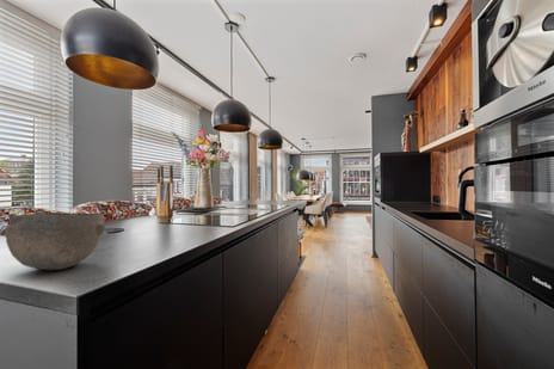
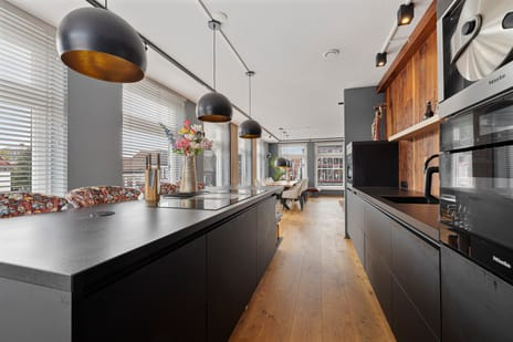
- bowl (60, 239)
